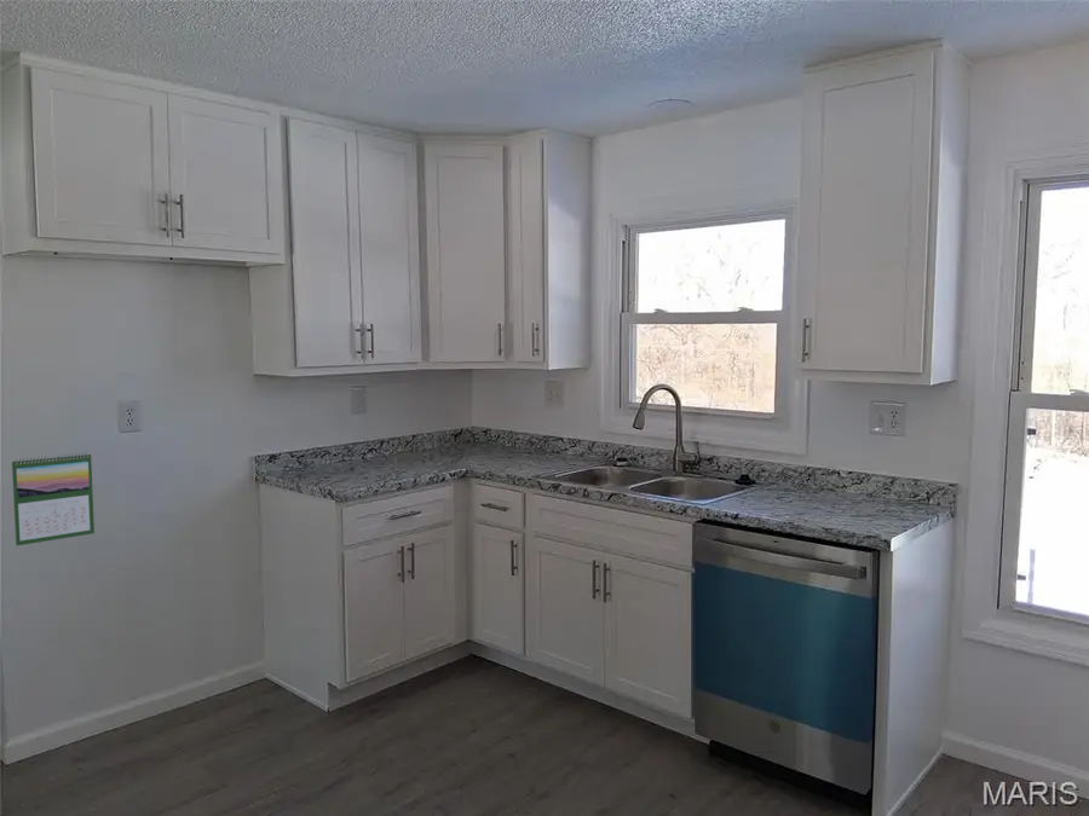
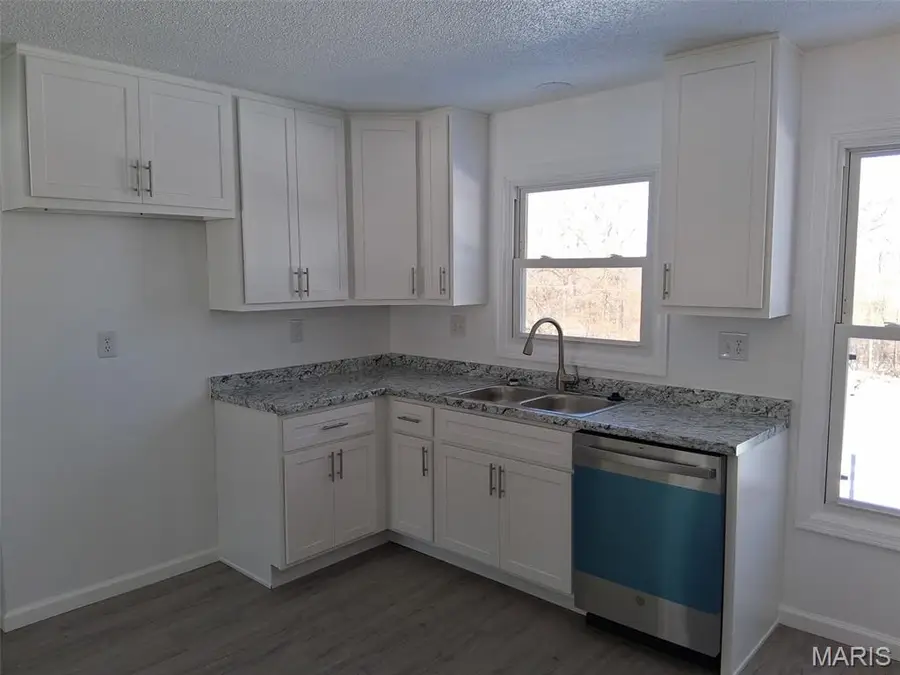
- calendar (53, 496)
